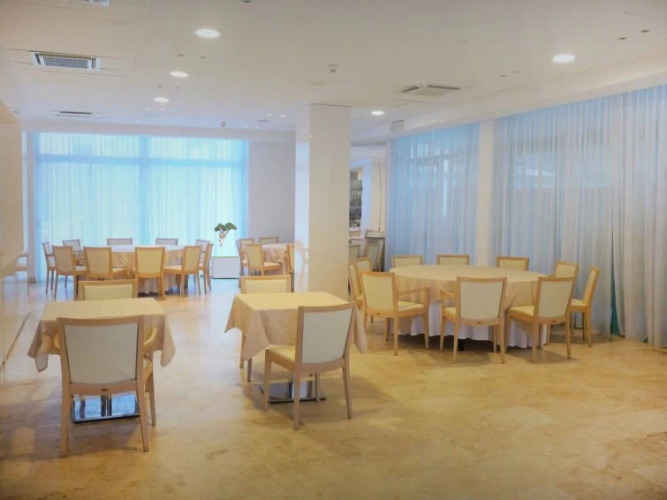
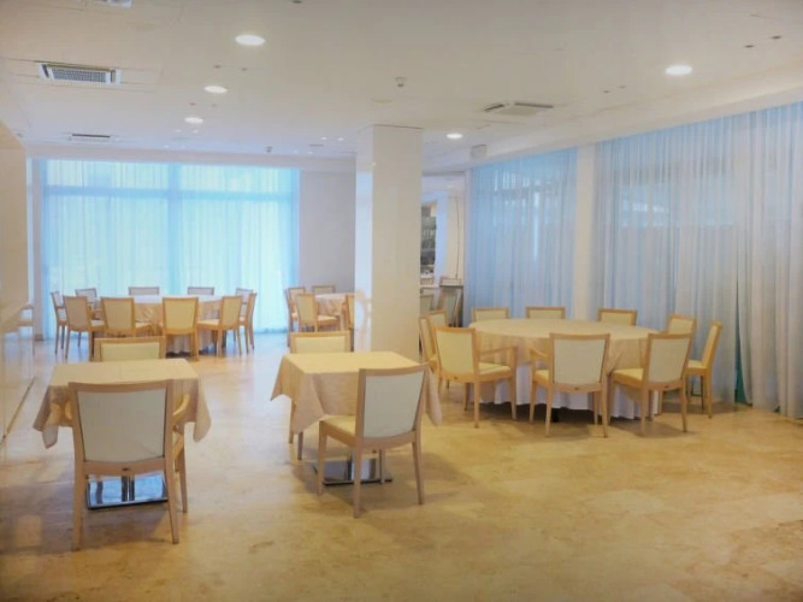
- potted tree (224, 244)
